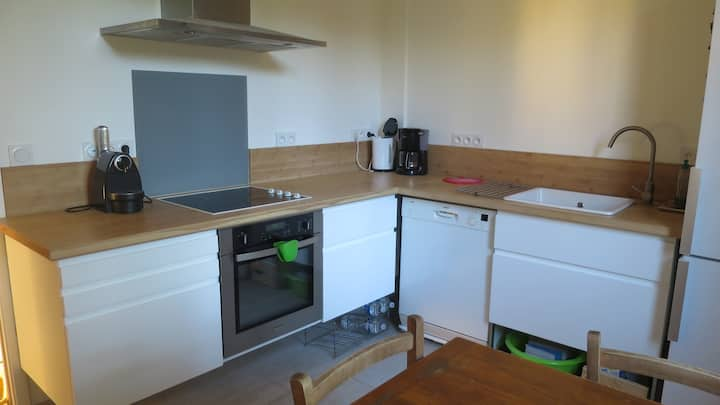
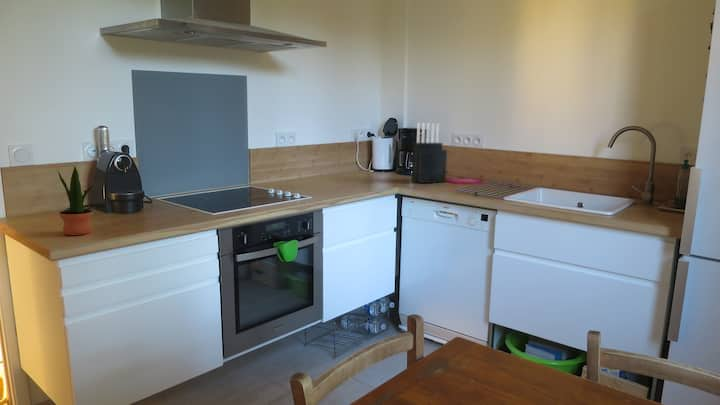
+ potted plant (77, 199)
+ knife block (430, 152)
